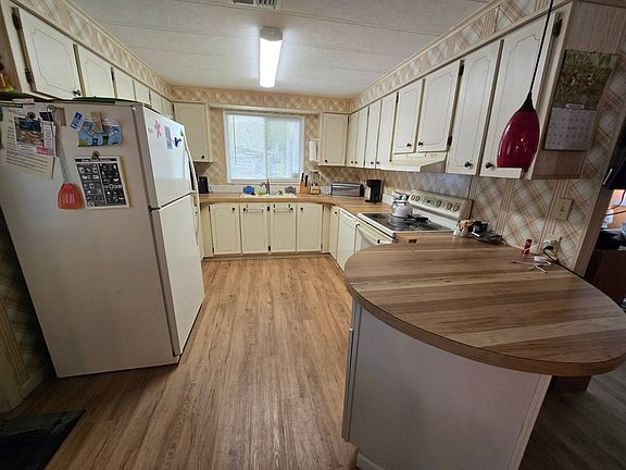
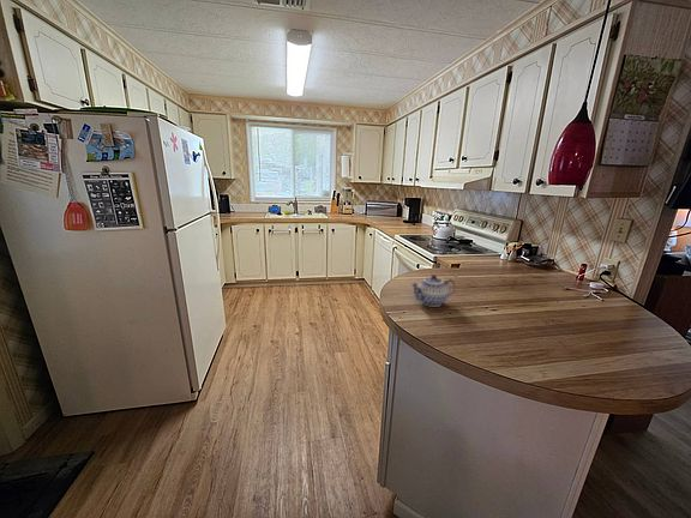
+ teapot (432, 289)
